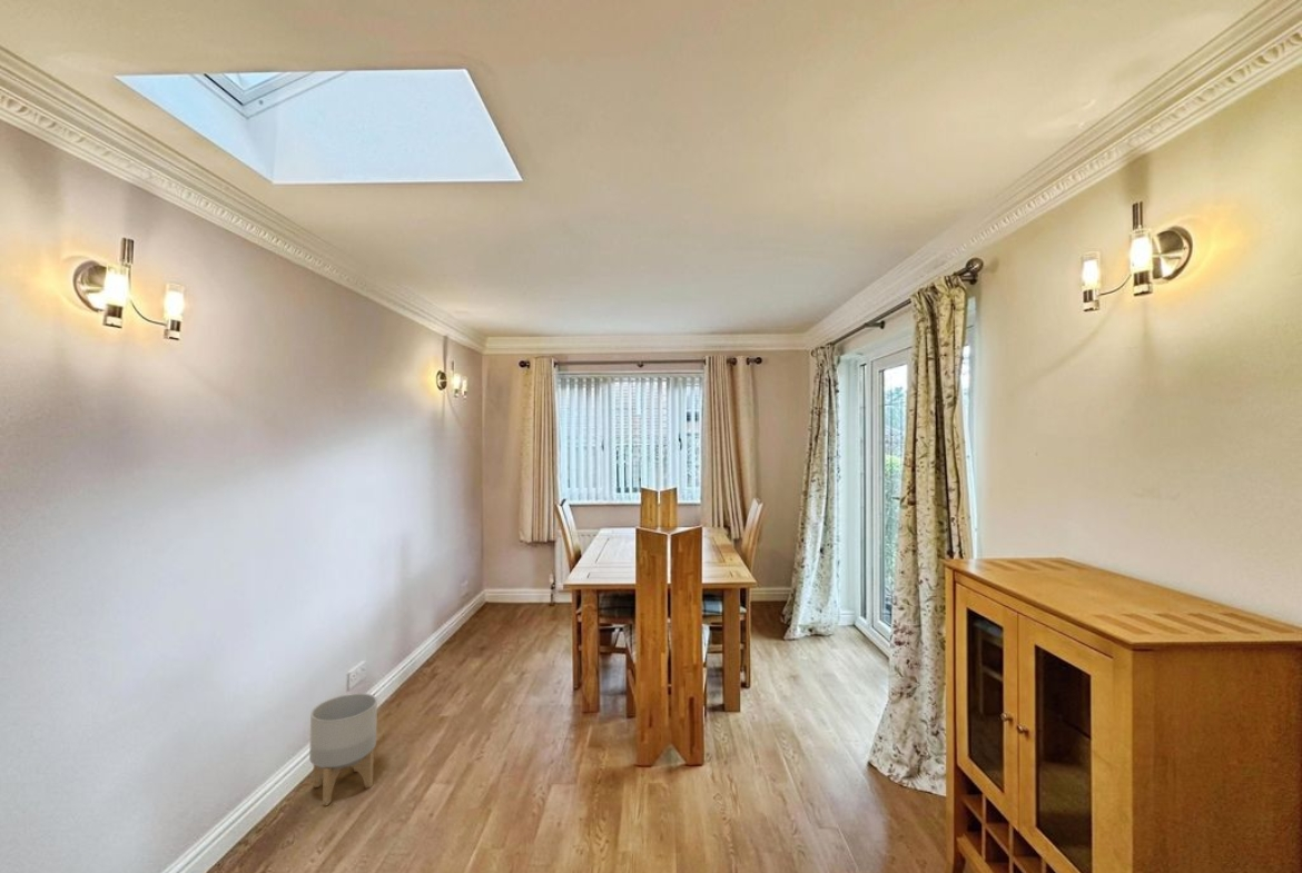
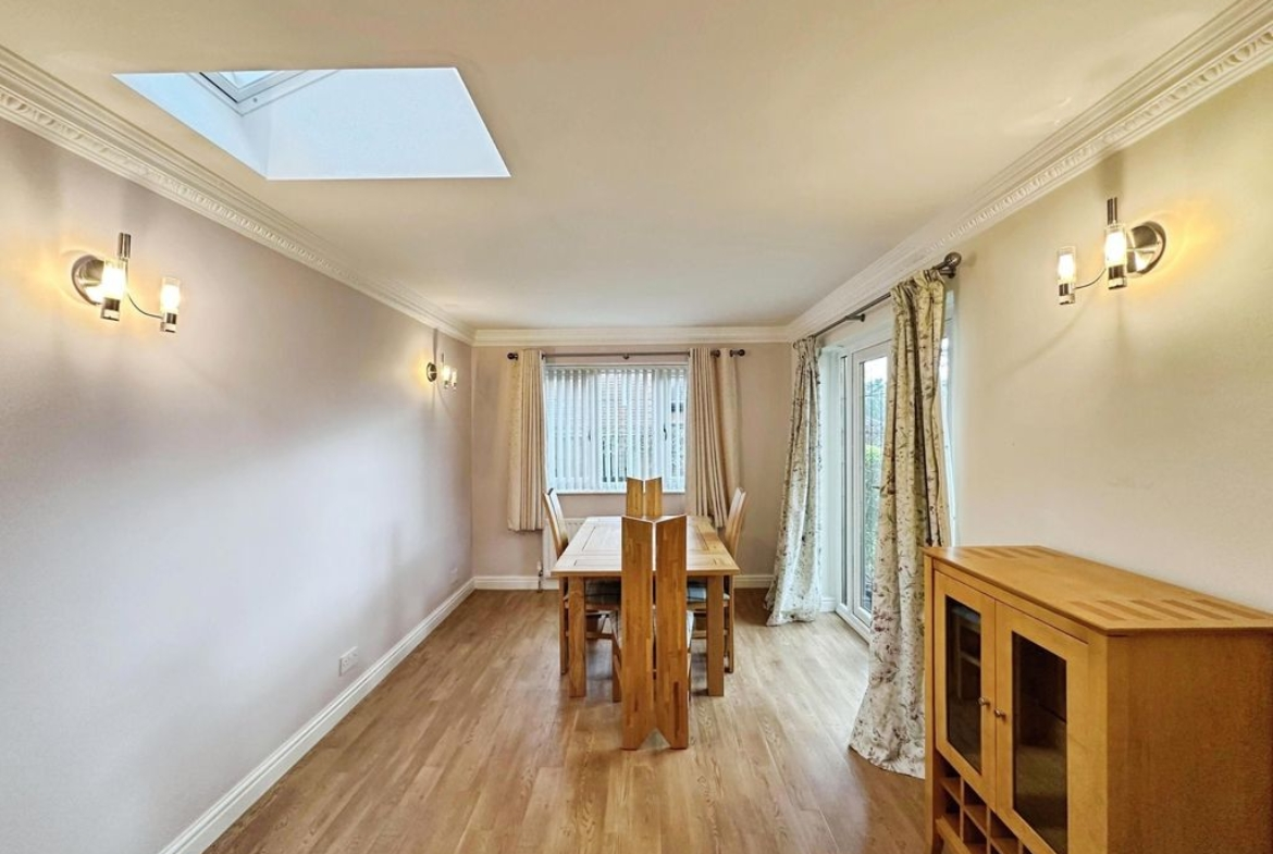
- planter (344, 745)
